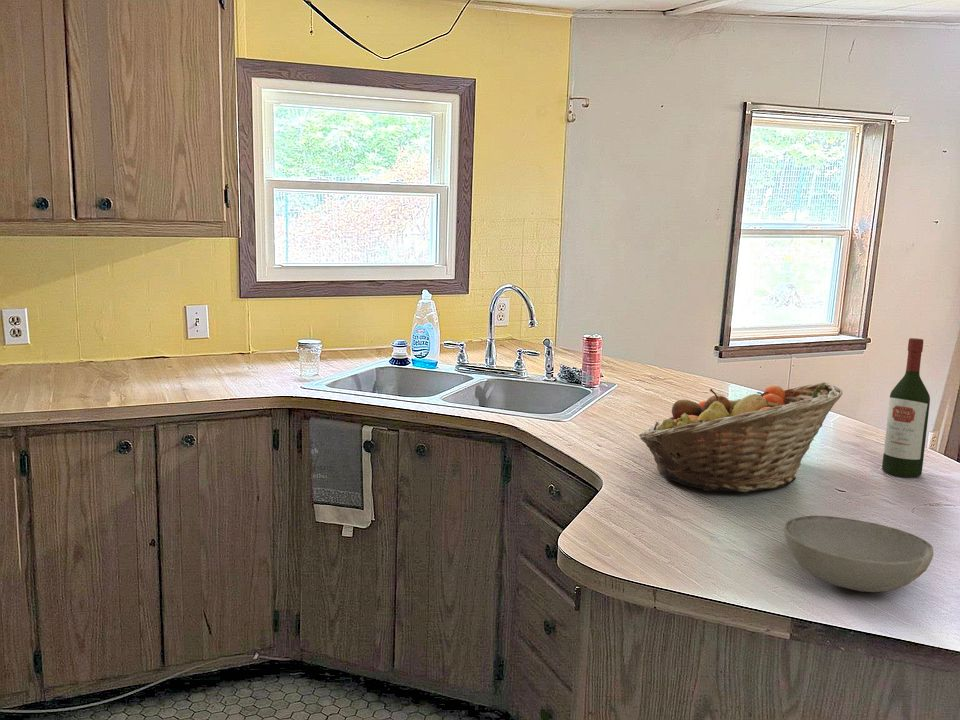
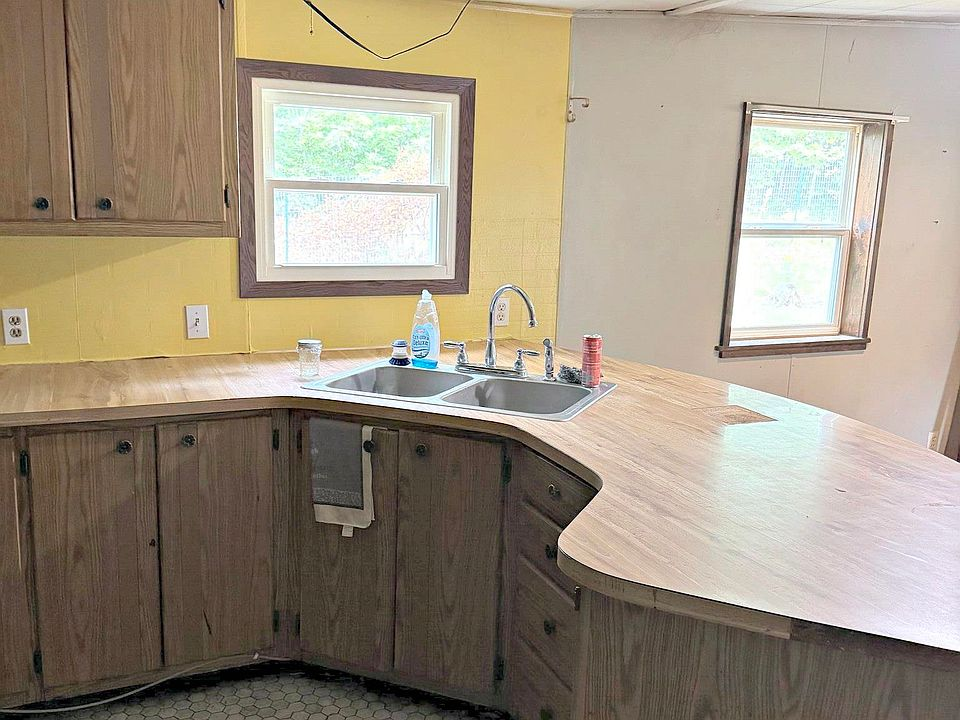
- fruit basket (739, 427)
- bowl (854, 560)
- wine bottle (908, 406)
